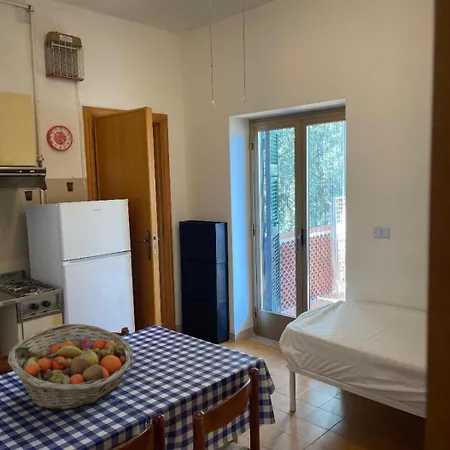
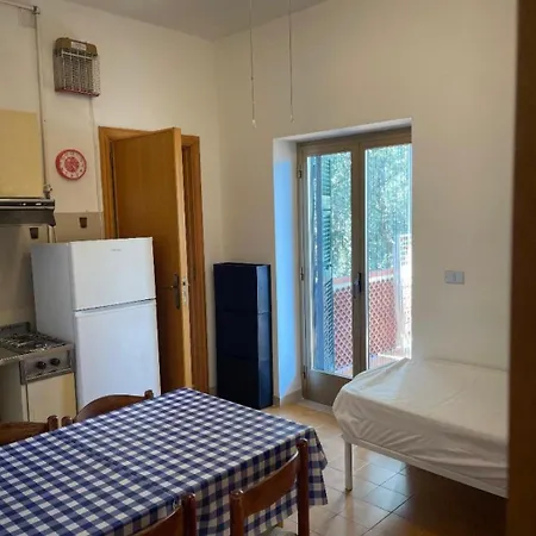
- fruit basket (74, 362)
